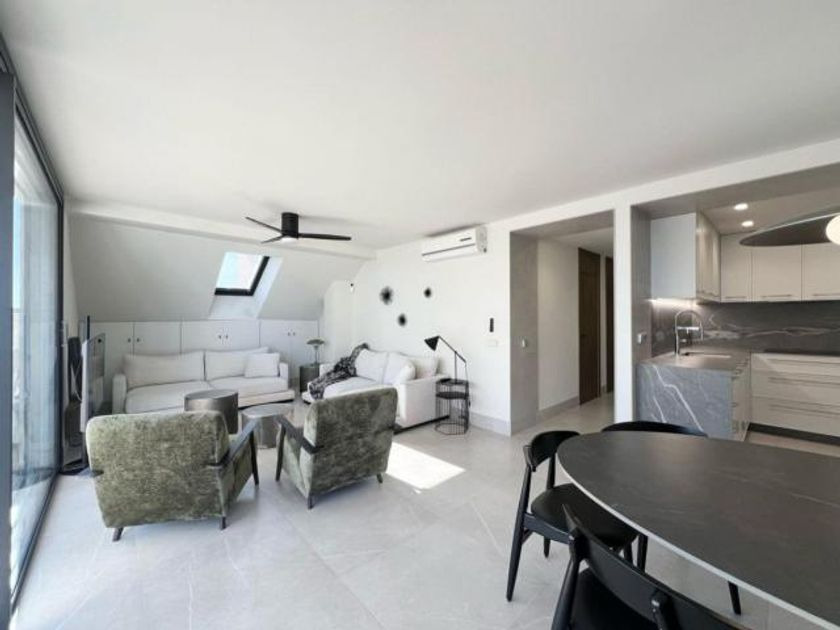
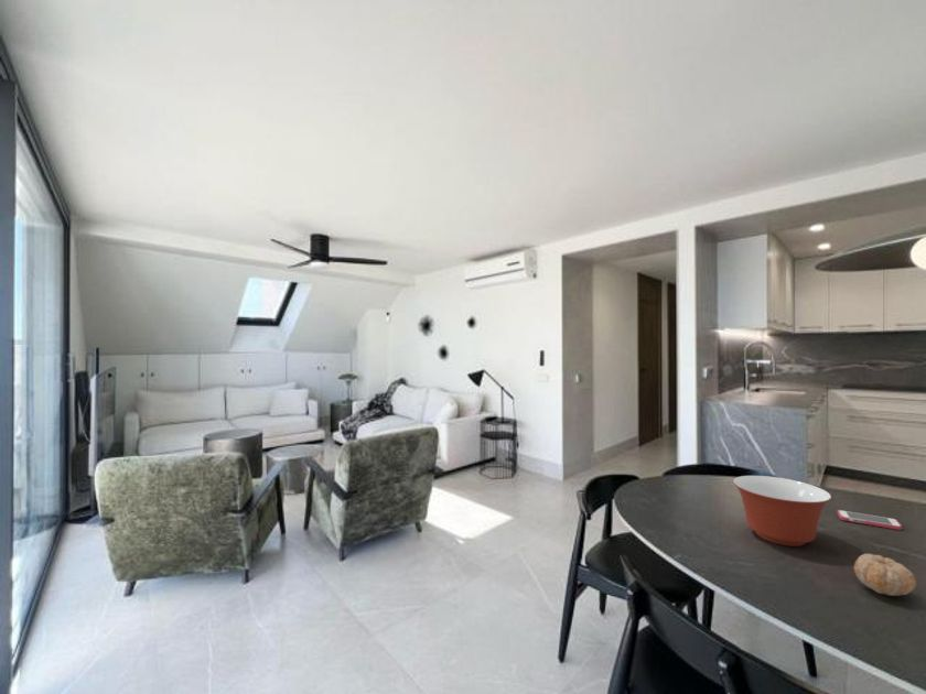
+ mixing bowl (779, 511)
+ fruit (883, 575)
+ smartphone (868, 519)
